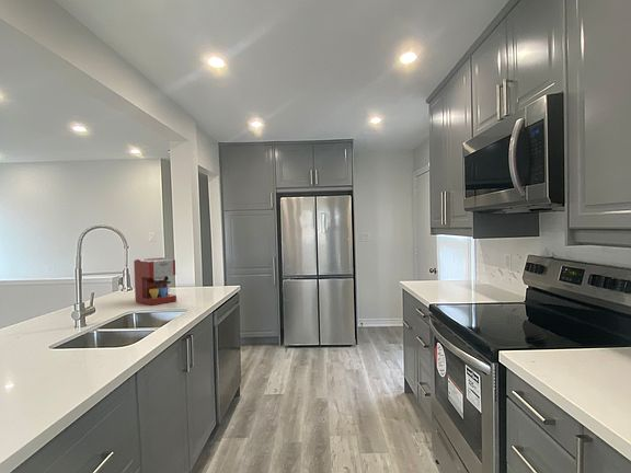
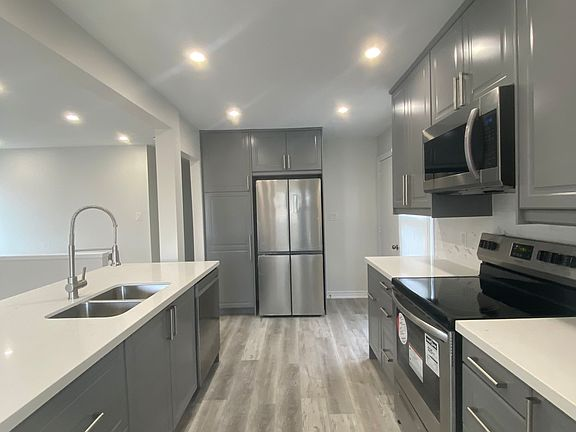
- coffee maker (154, 279)
